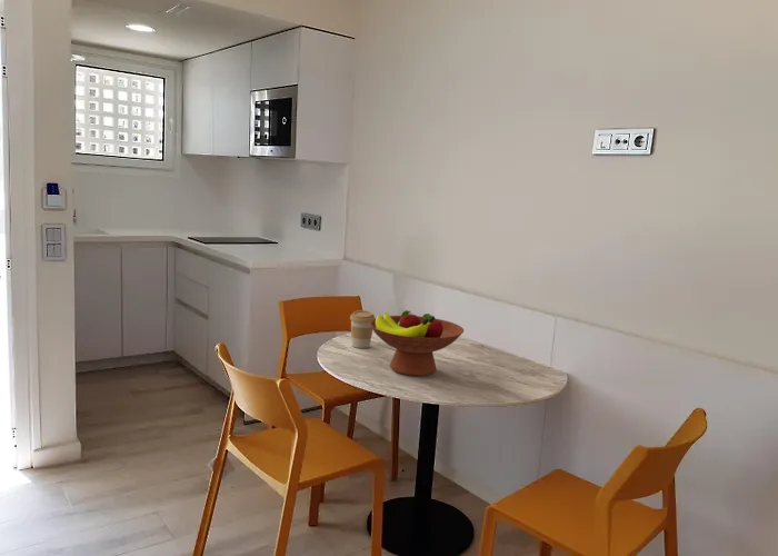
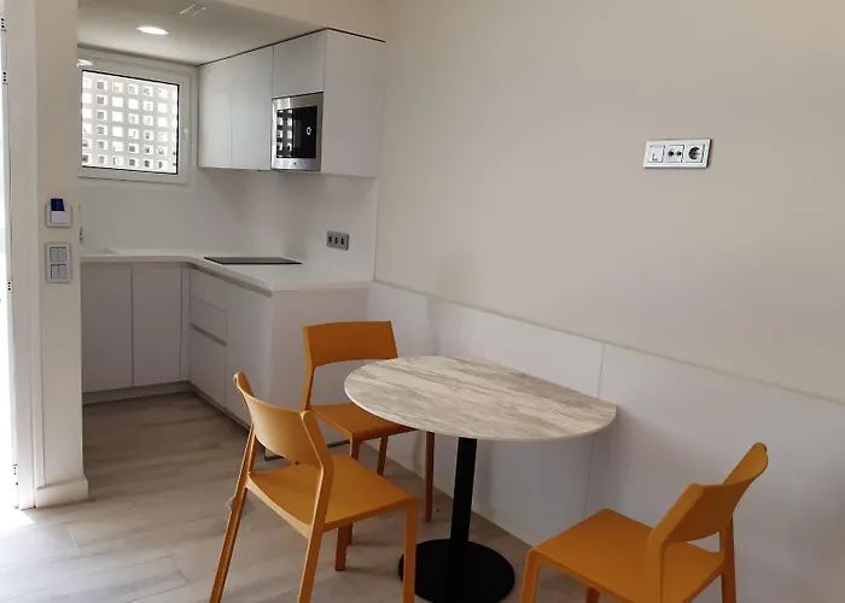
- fruit bowl (415, 339)
- coffee cup (361, 328)
